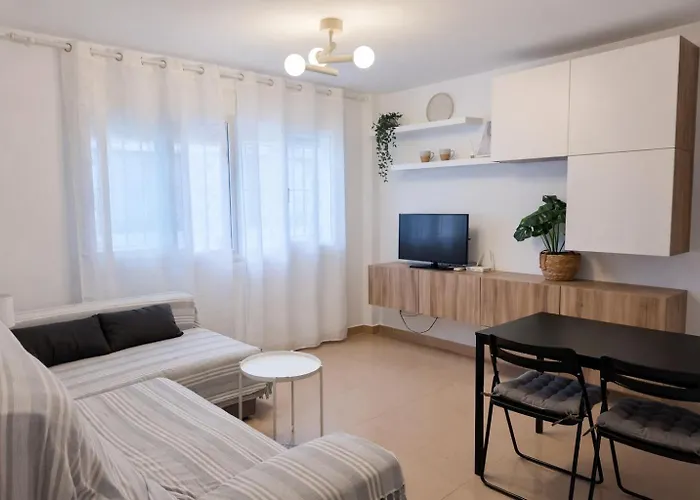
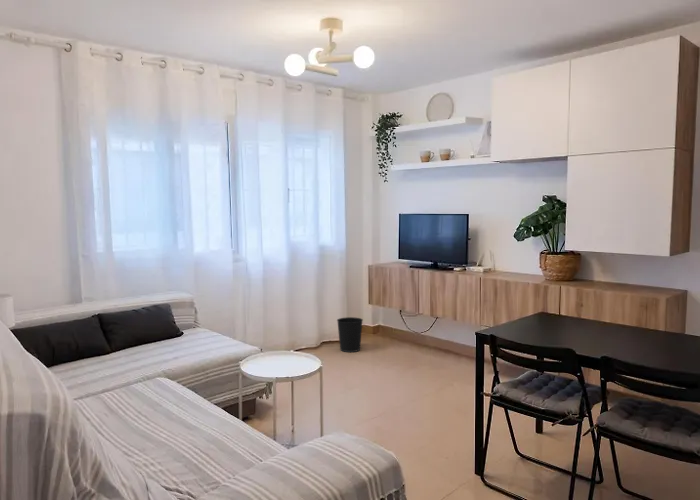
+ wastebasket (350, 334)
